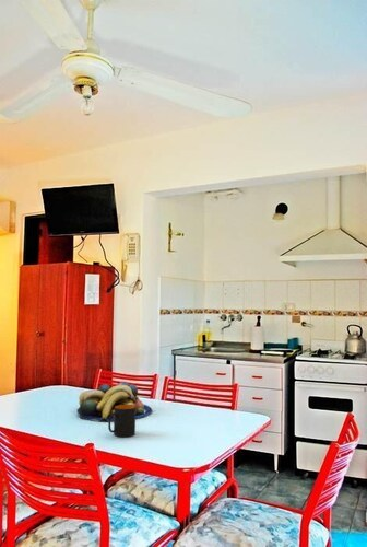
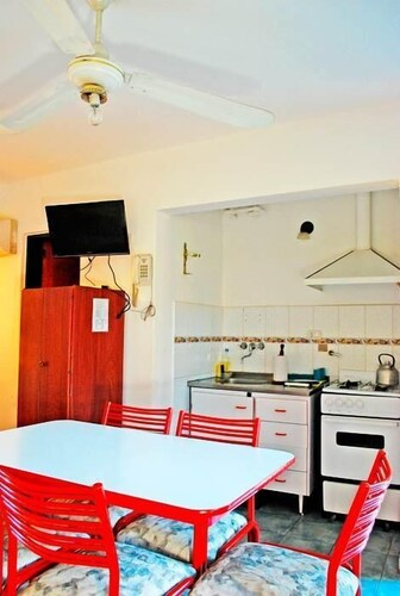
- fruit bowl (115, 397)
- mug (120, 420)
